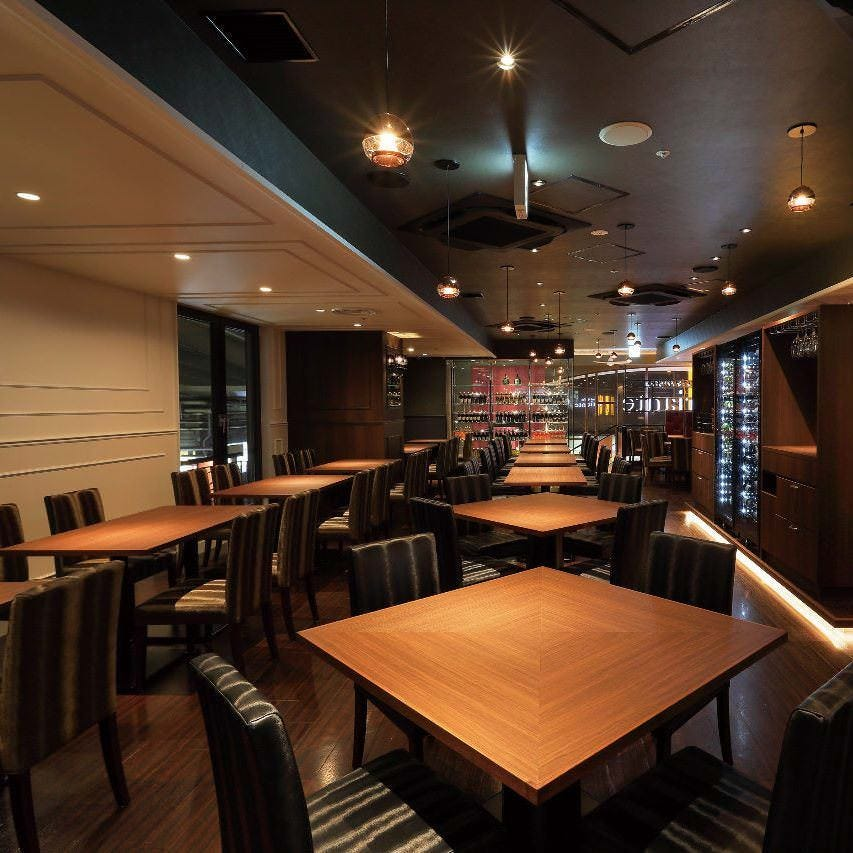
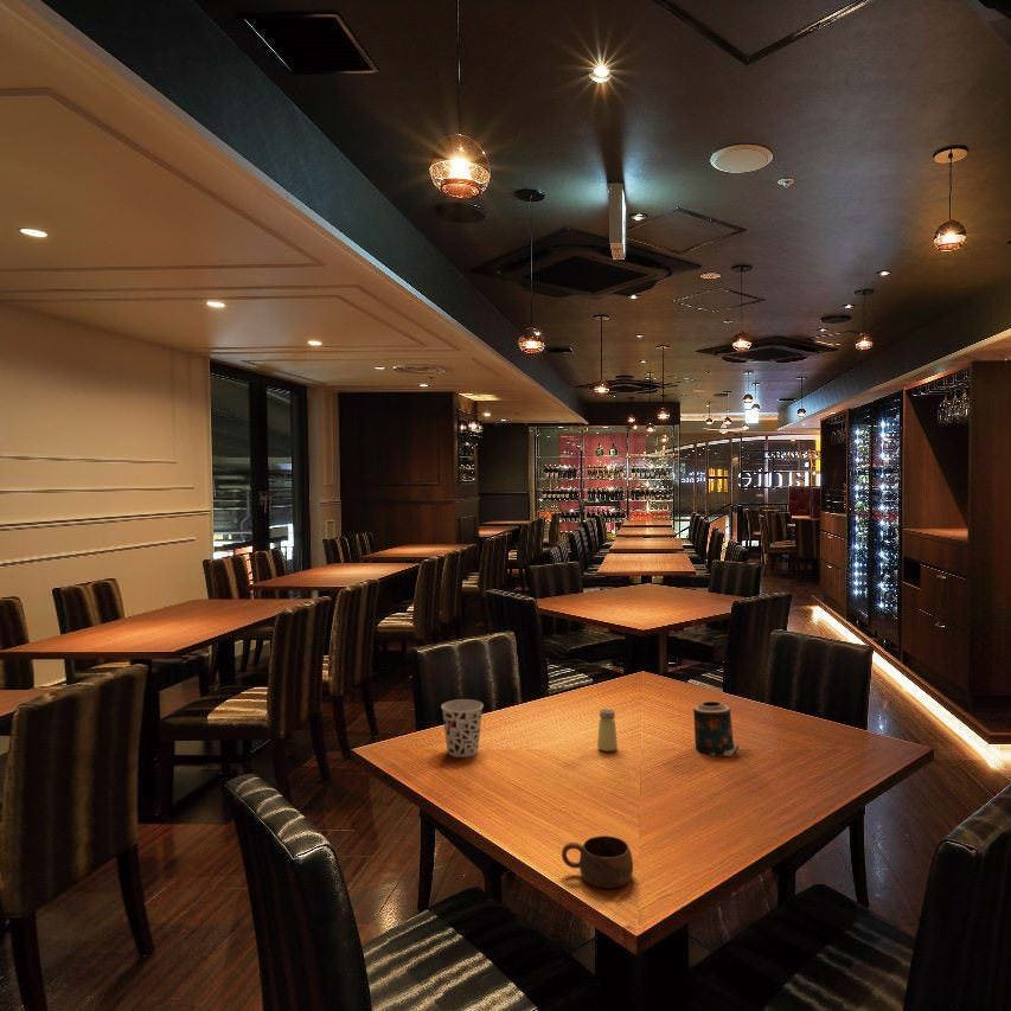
+ candle (718, 725)
+ saltshaker (607, 729)
+ cup (597, 858)
+ cup (462, 728)
